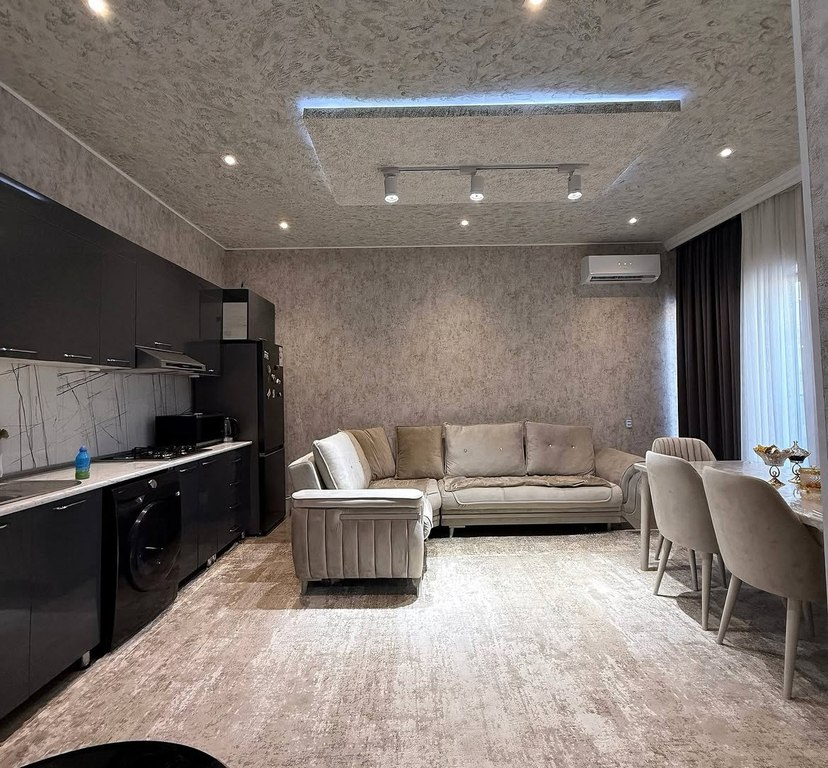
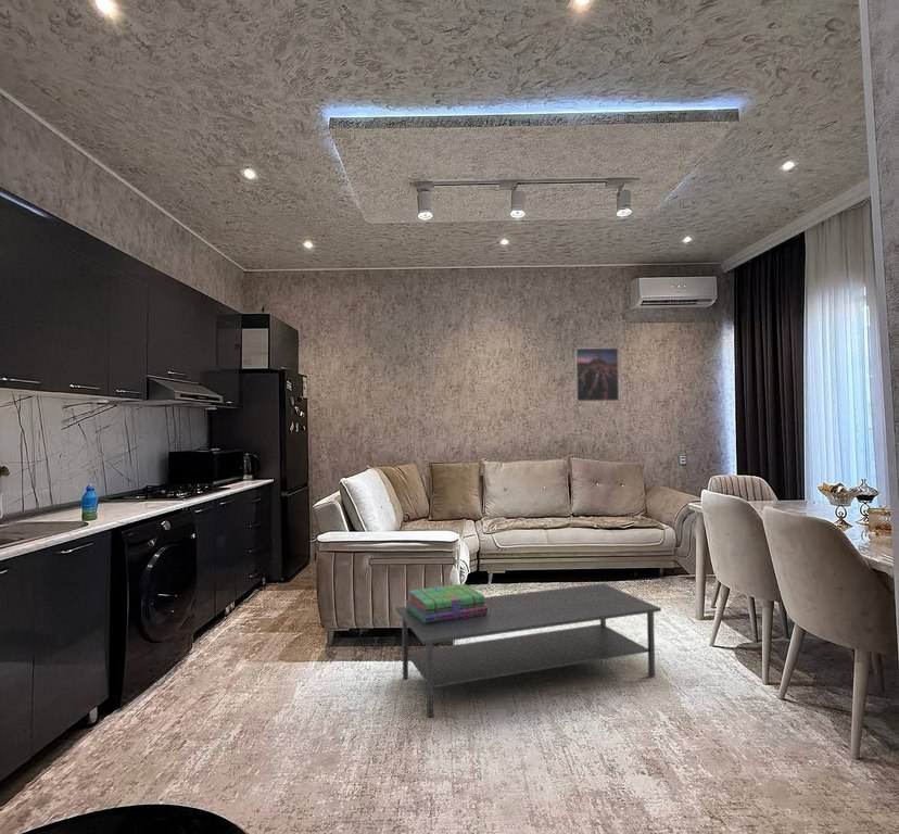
+ stack of books (445, 602)
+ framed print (596, 375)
+ coffee table (528, 642)
